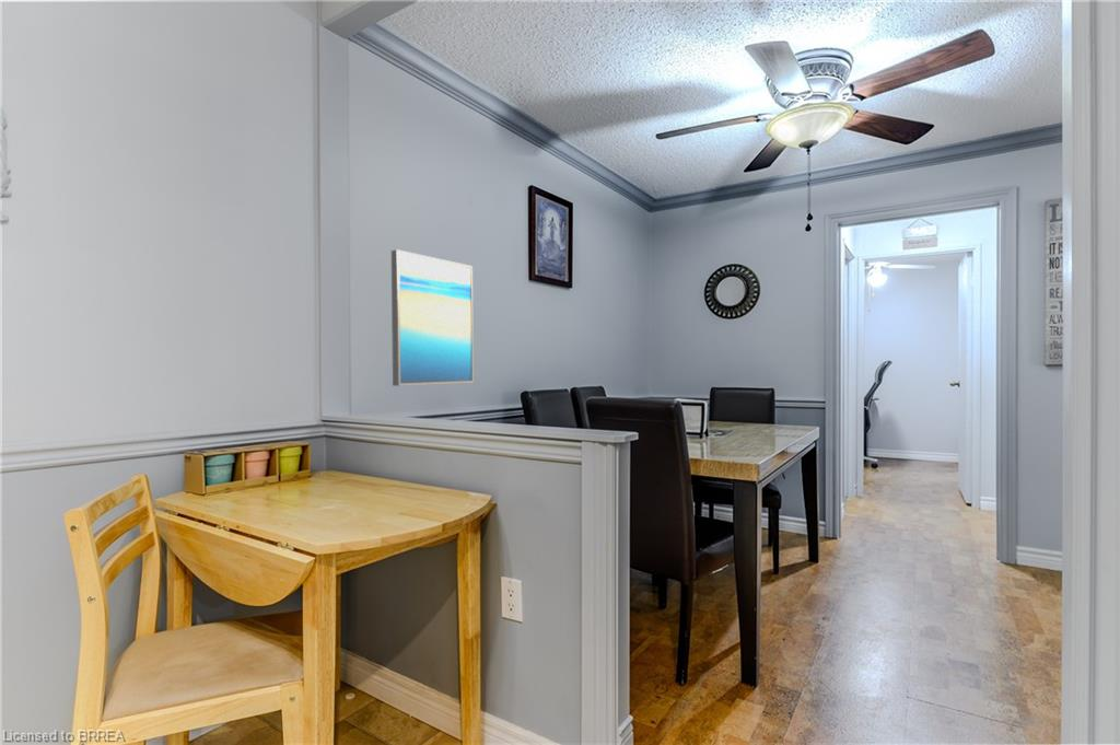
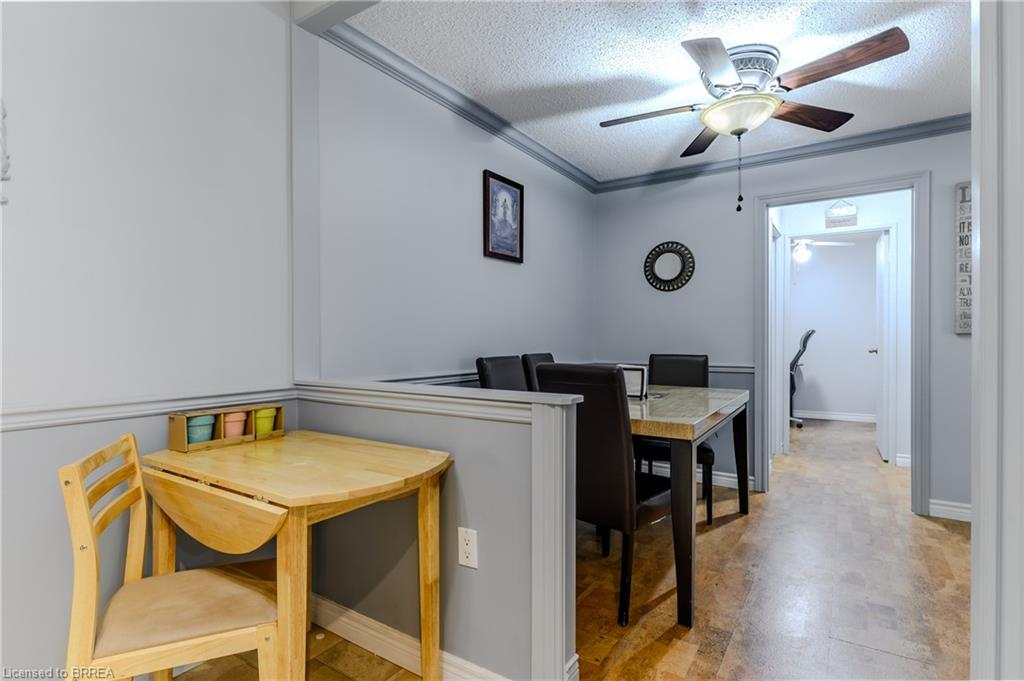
- wall art (435, 321)
